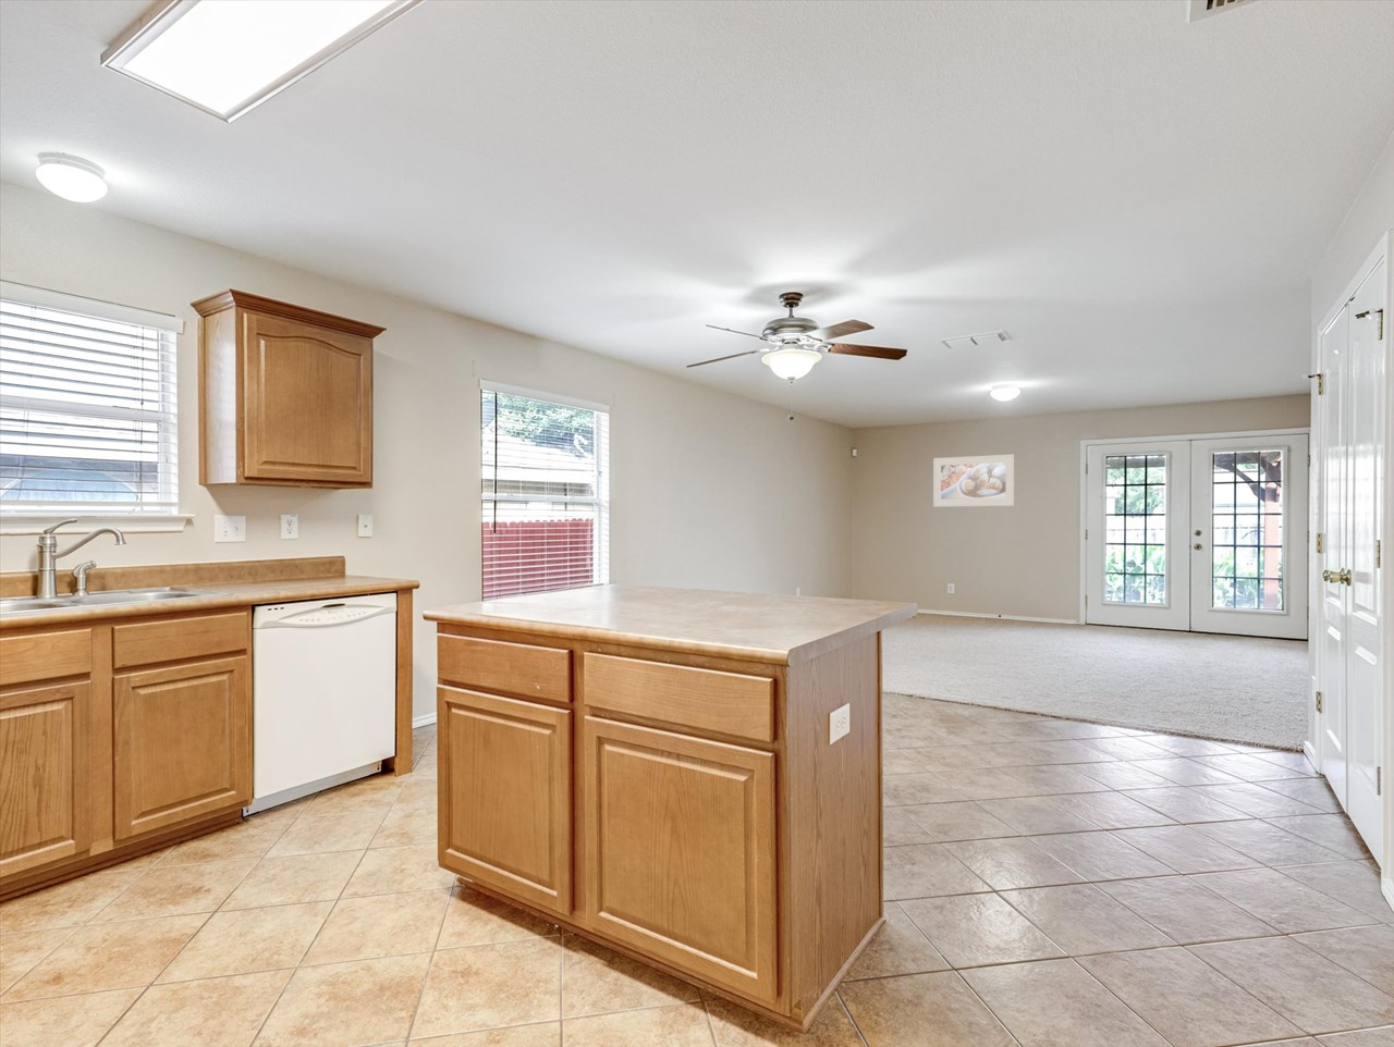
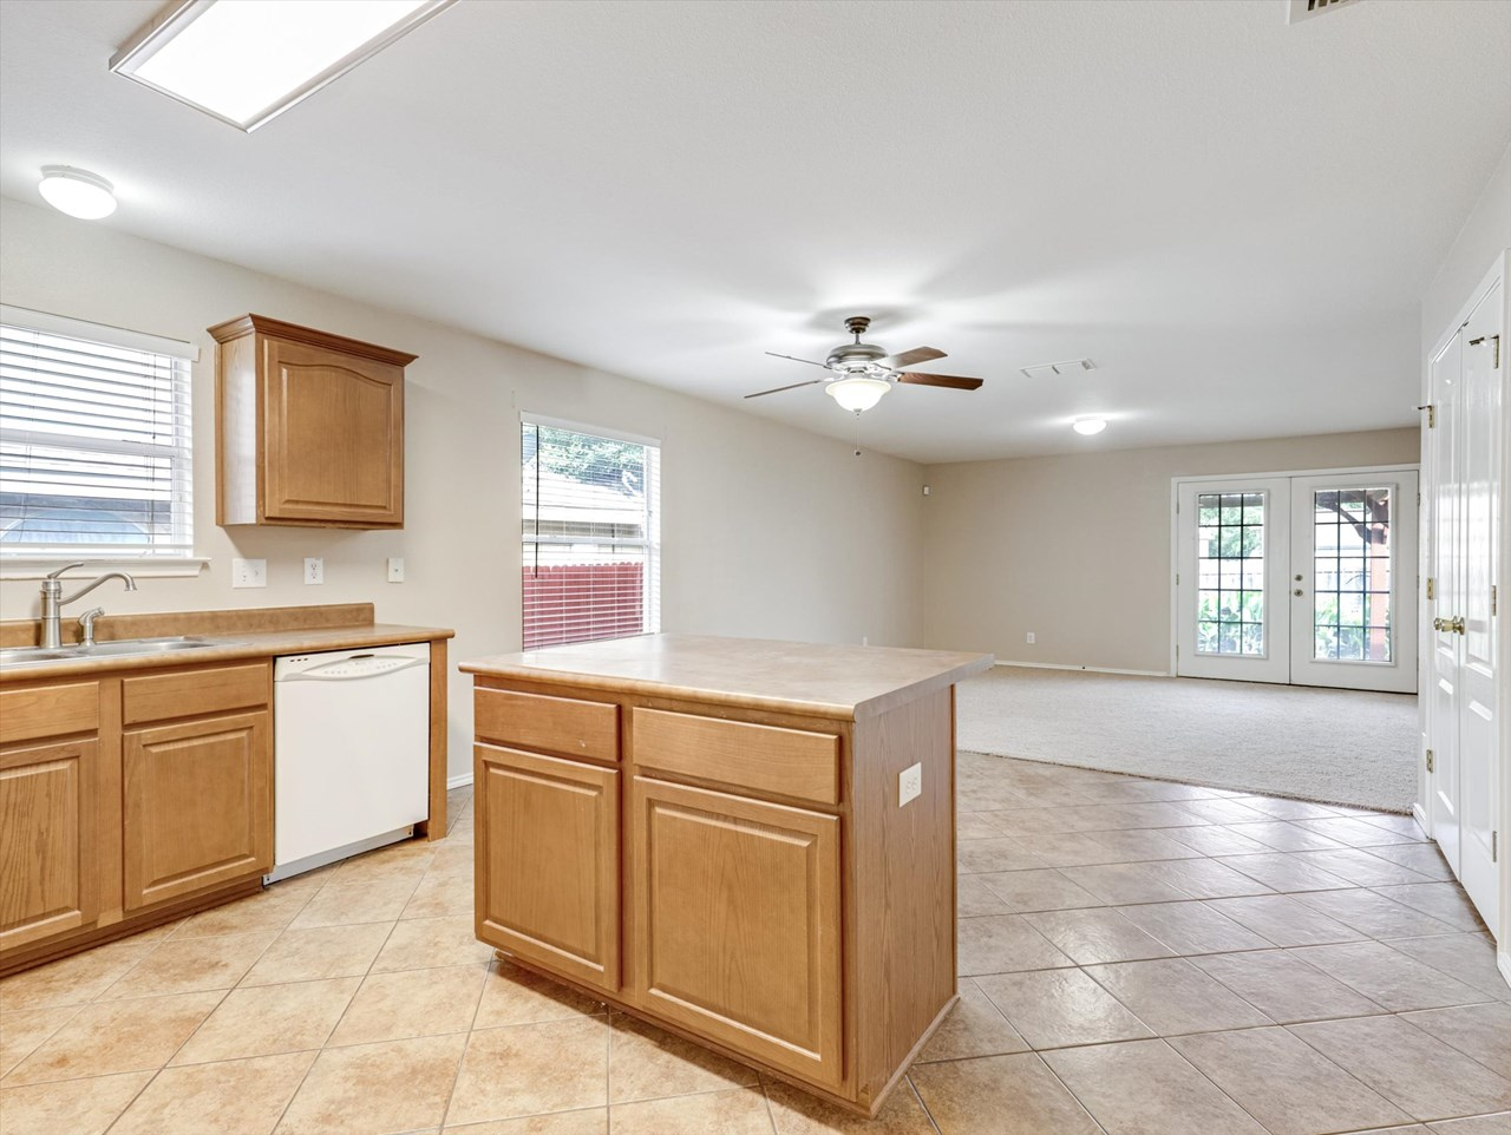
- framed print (973, 481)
